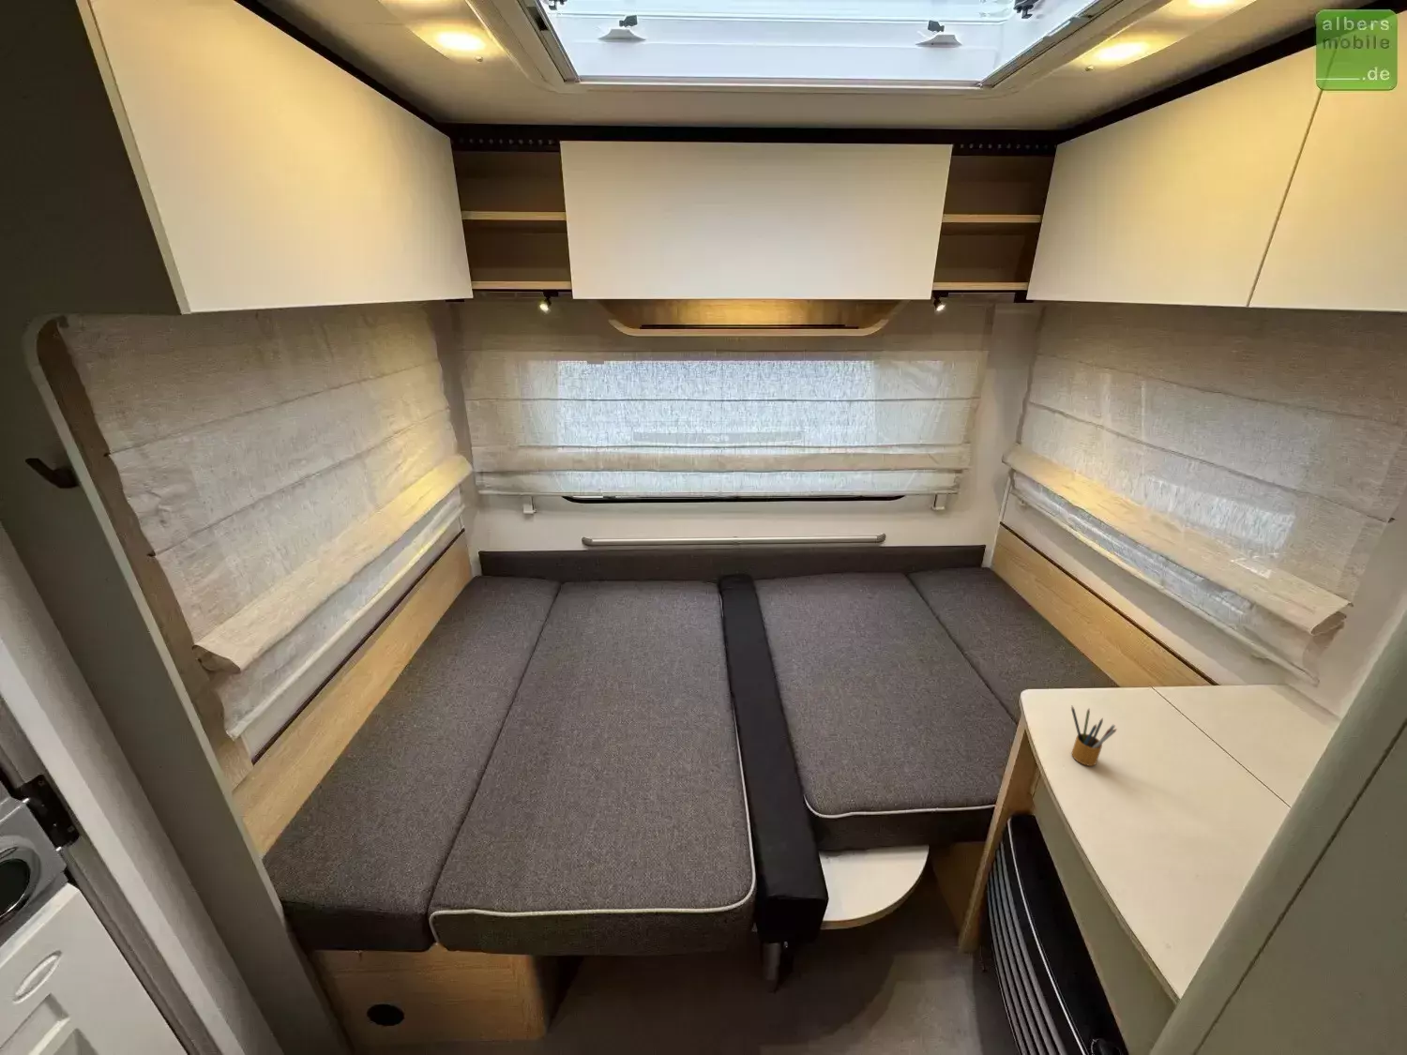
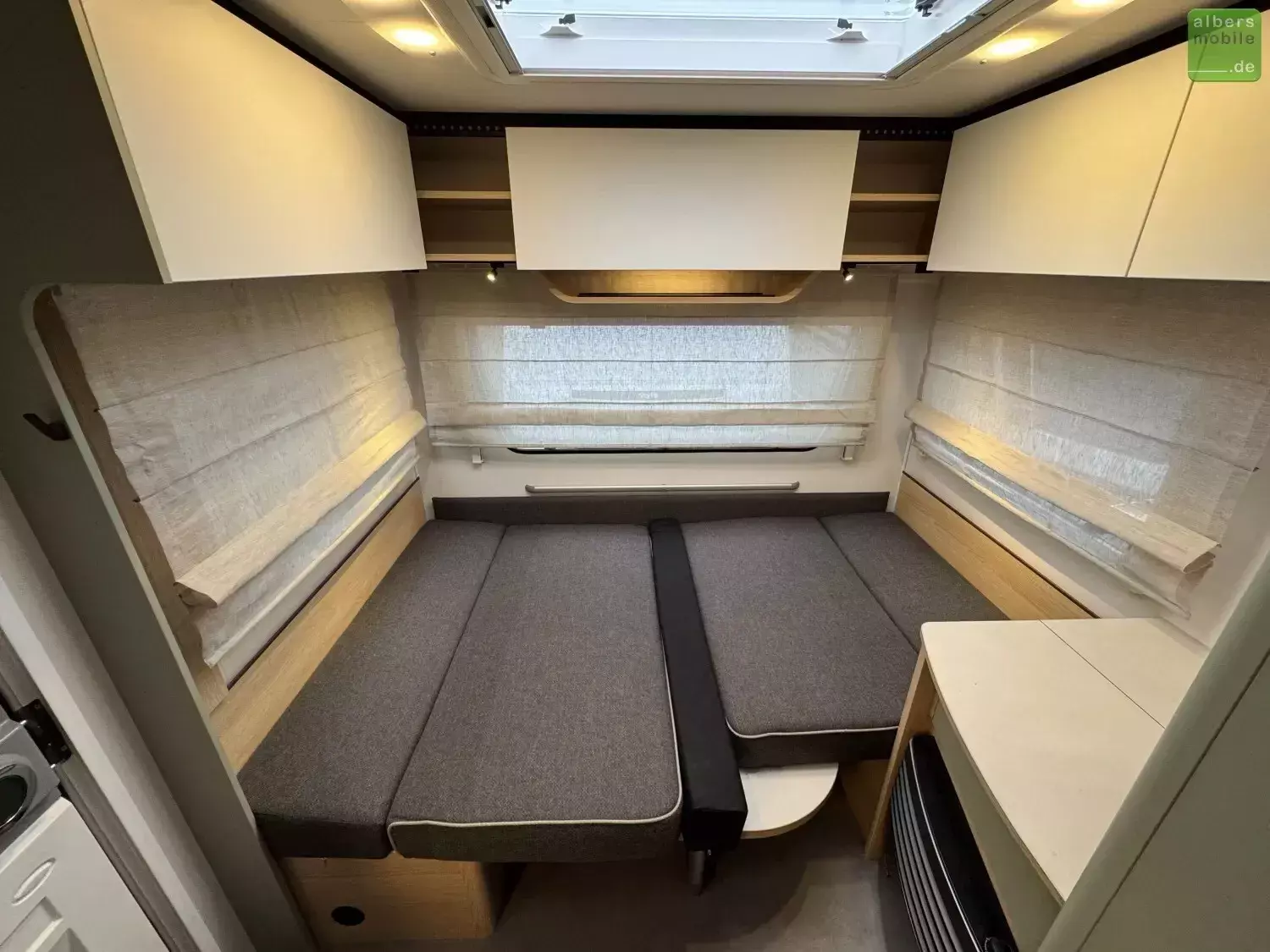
- pencil box (1088, 735)
